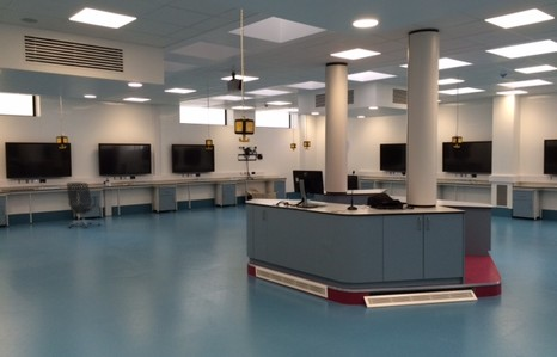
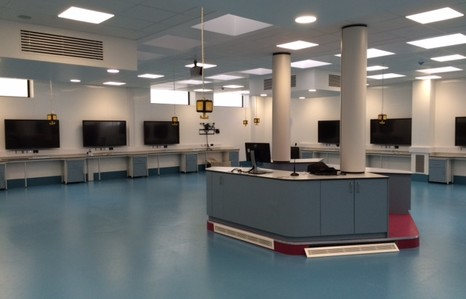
- office chair (82, 203)
